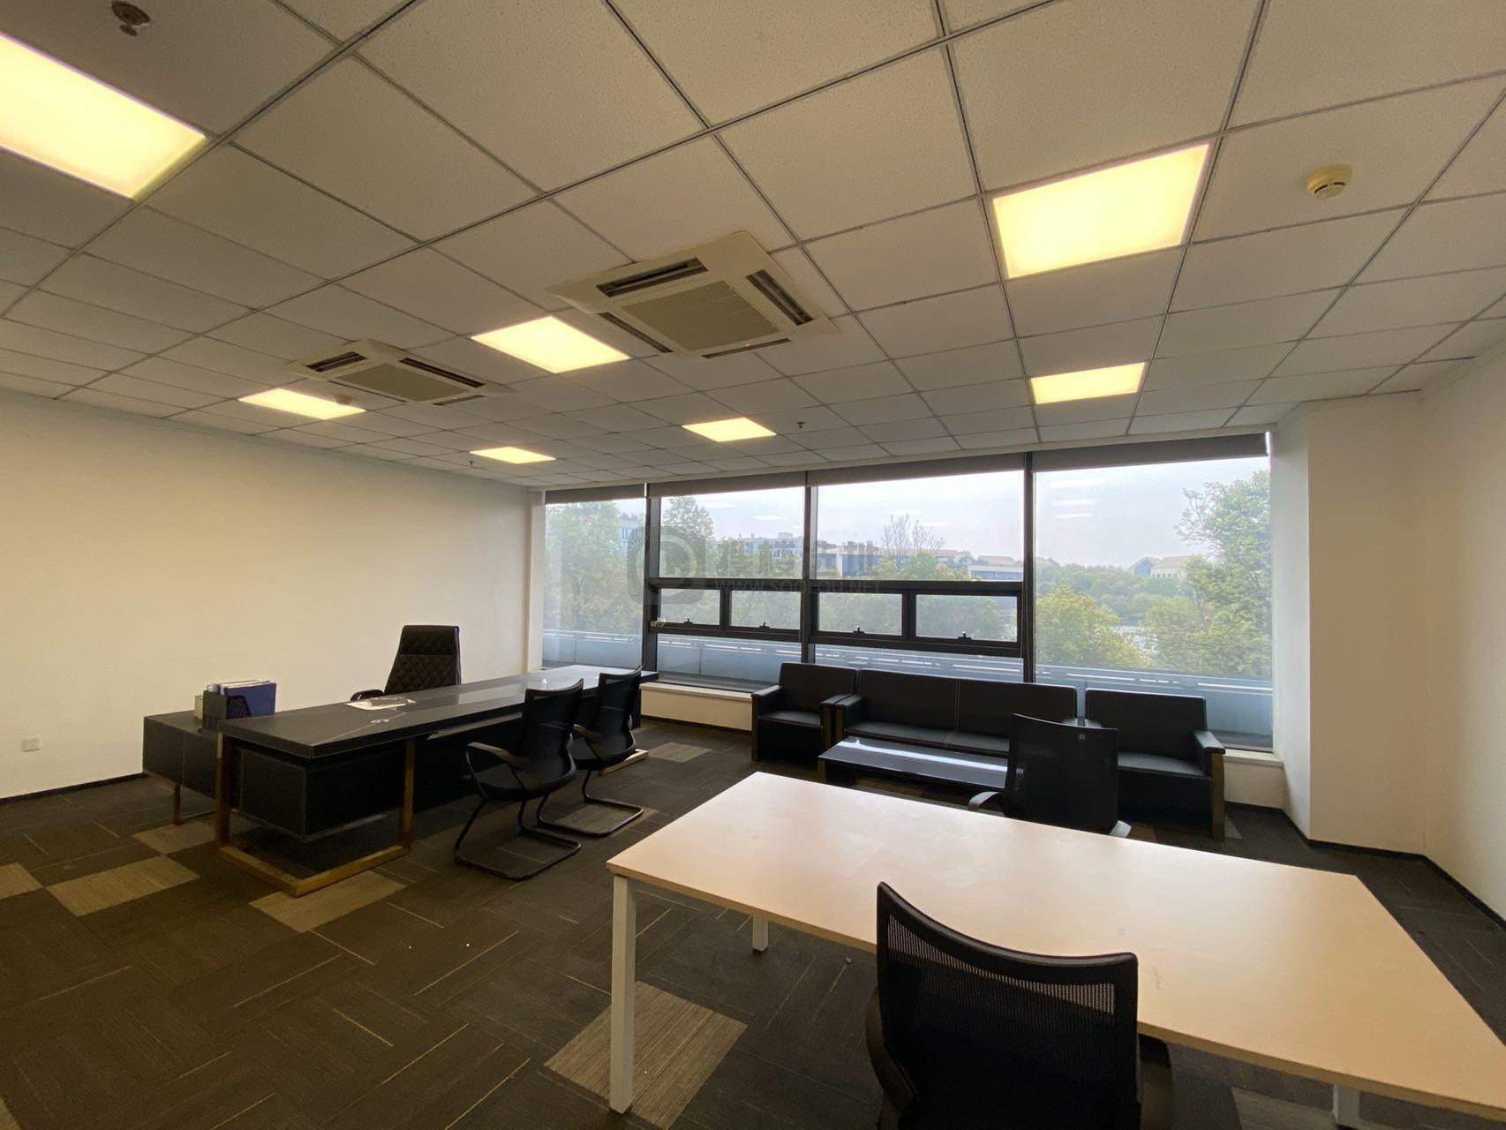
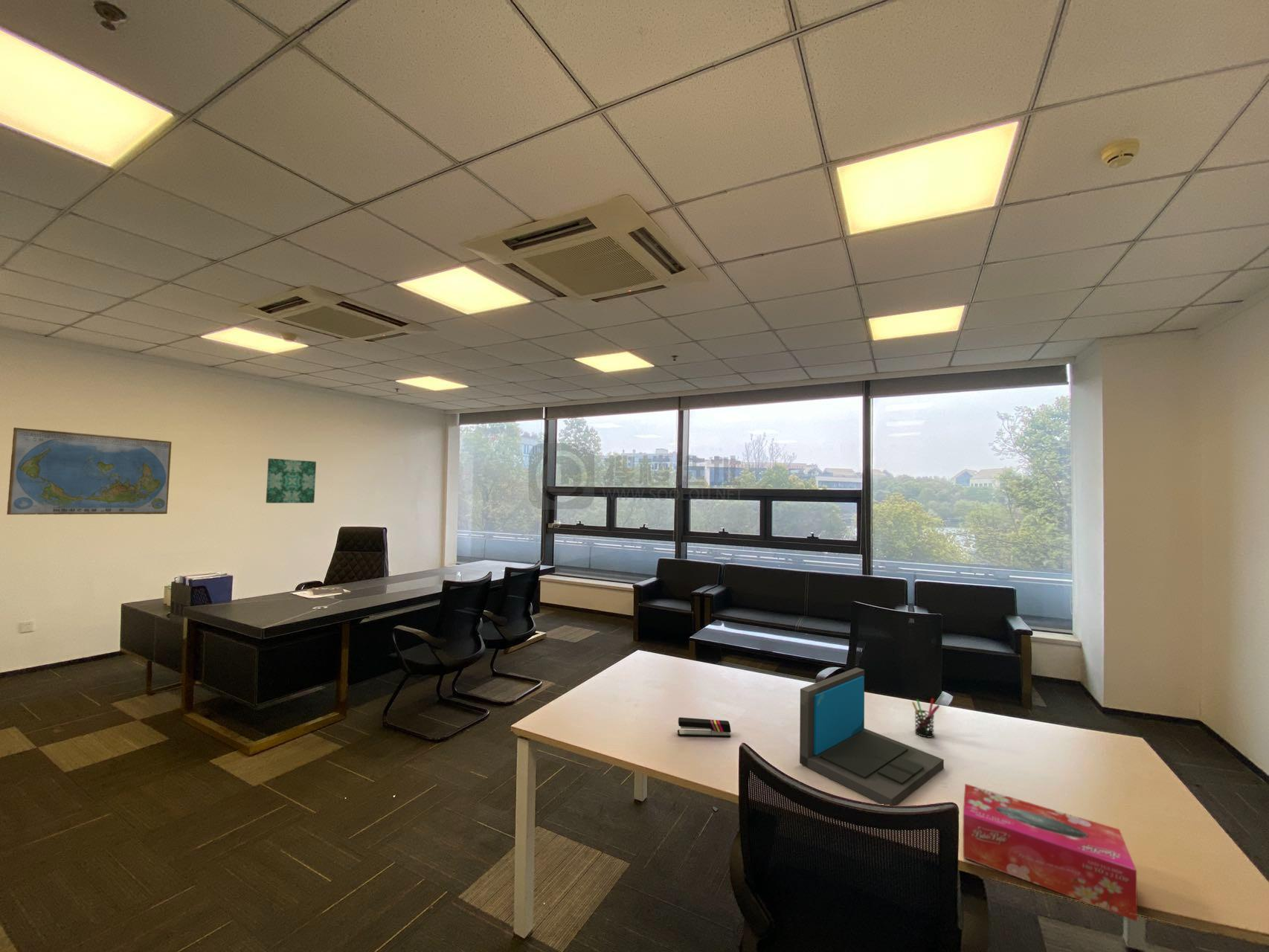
+ world map (97, 475)
+ tissue box (1040, 843)
+ pen holder (924, 715)
+ laptop (870, 730)
+ wall art (292, 481)
+ stapler (704, 727)
